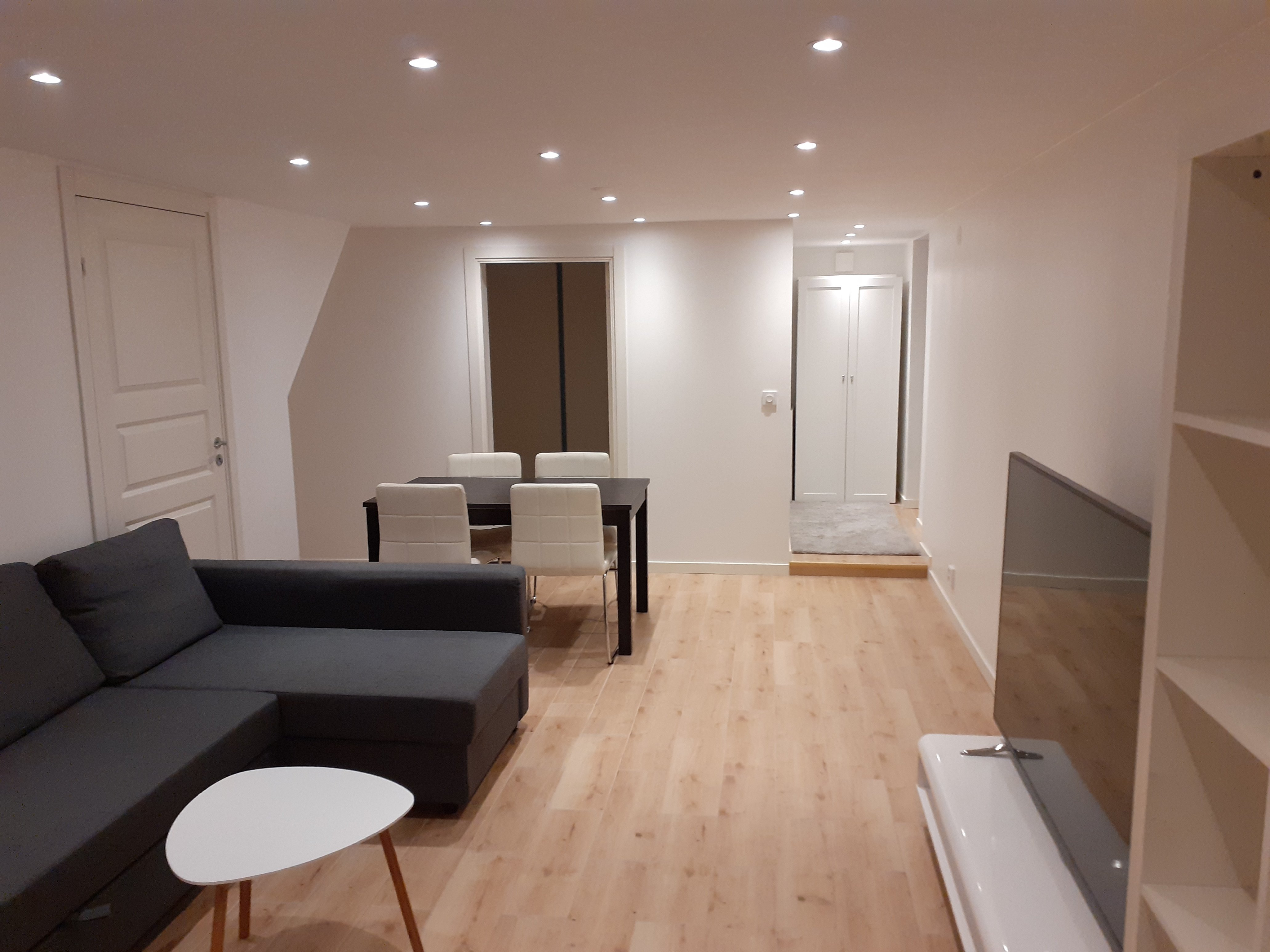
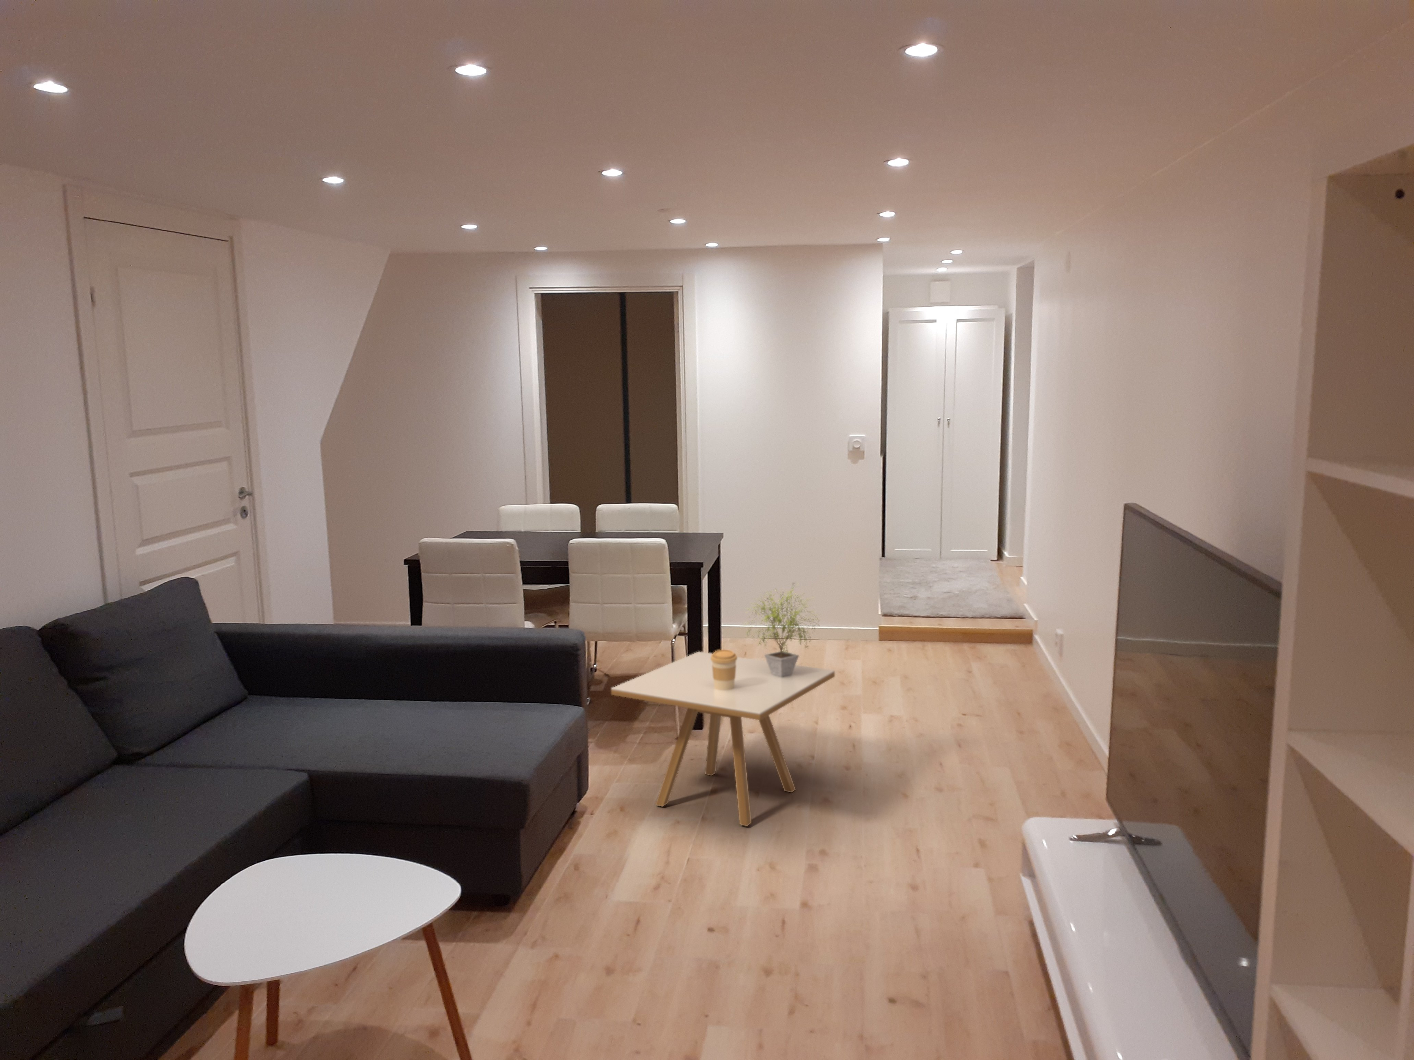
+ side table (731, 738)
+ coffee cup (724, 669)
+ potted plant (780, 626)
